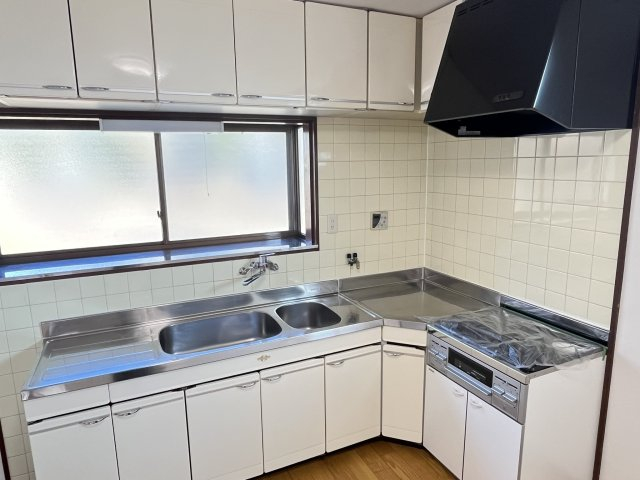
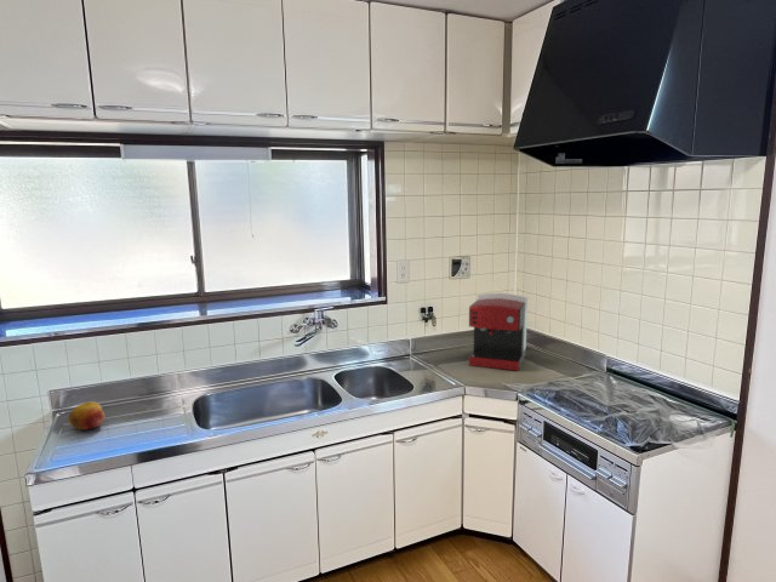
+ coffee maker (497, 329)
+ fruit (87, 415)
